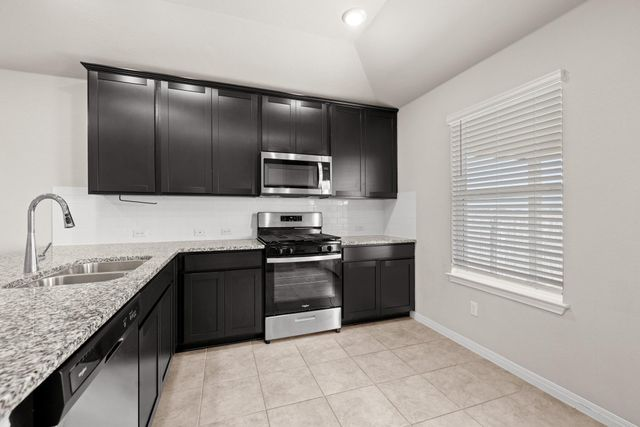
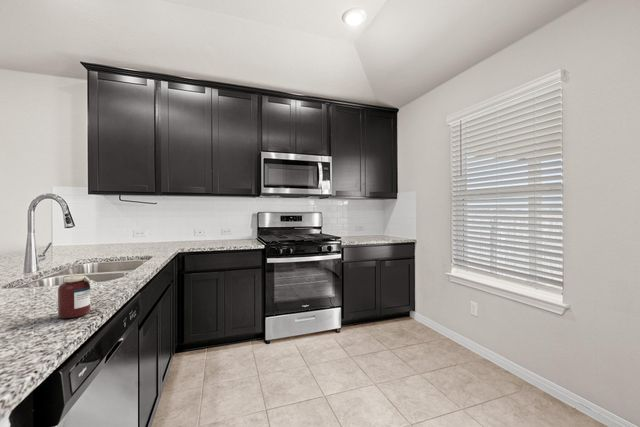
+ jar (81, 294)
